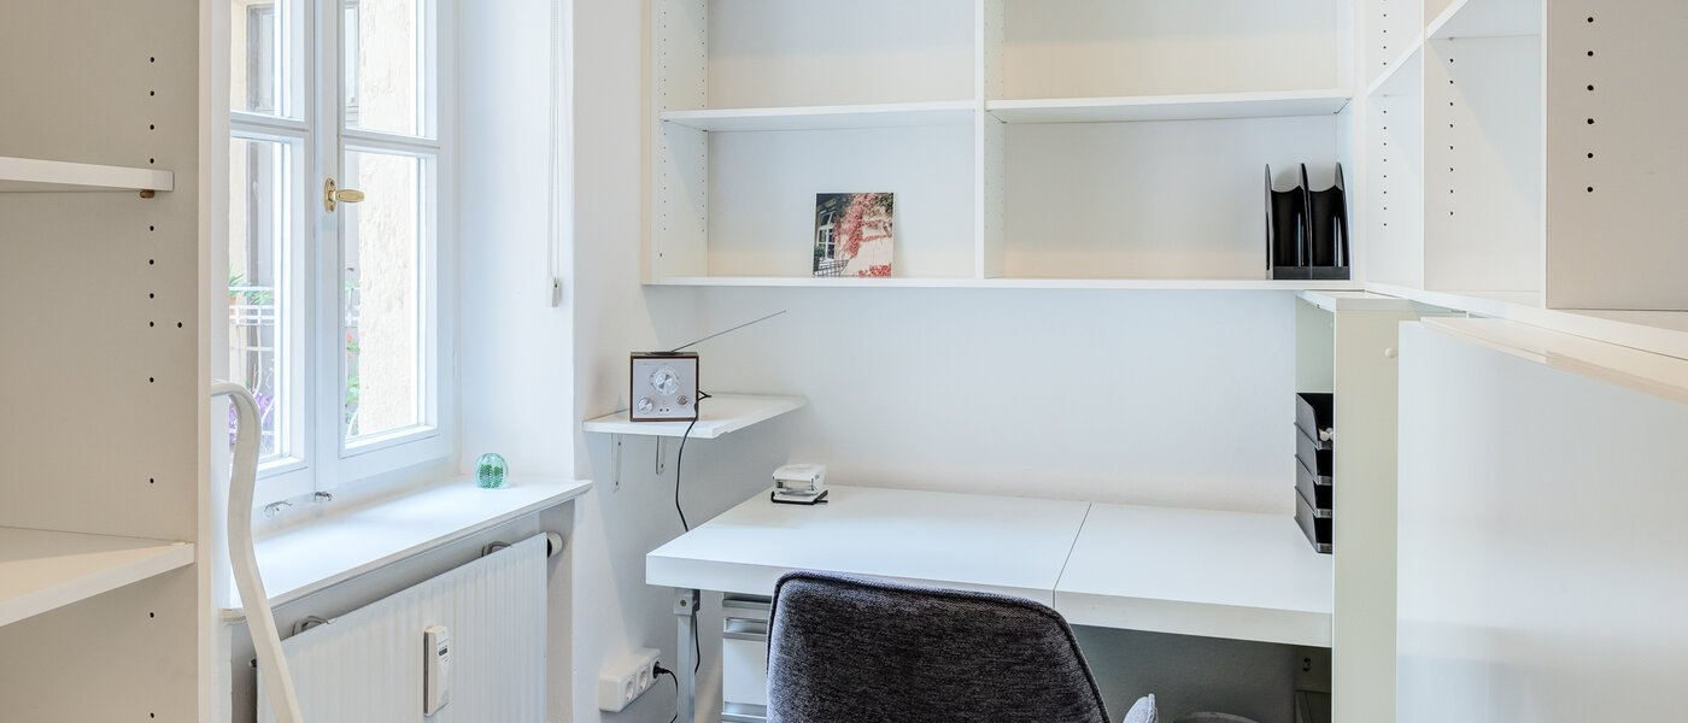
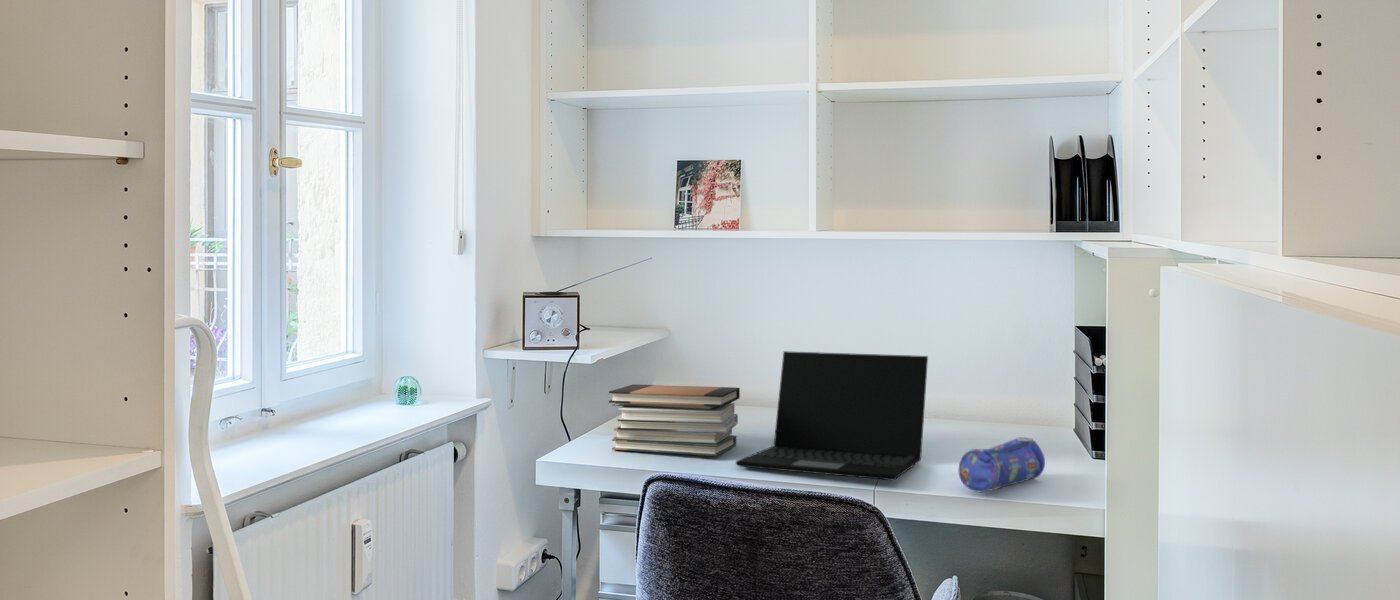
+ laptop (834, 409)
+ pencil case (1003, 463)
+ book stack (676, 418)
